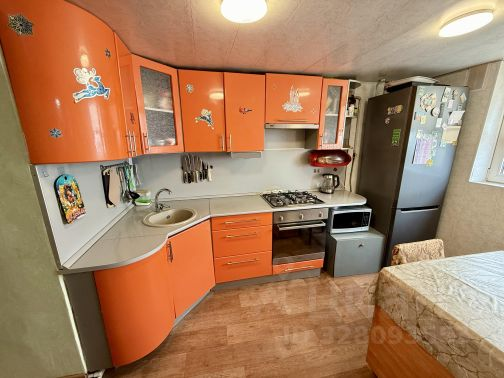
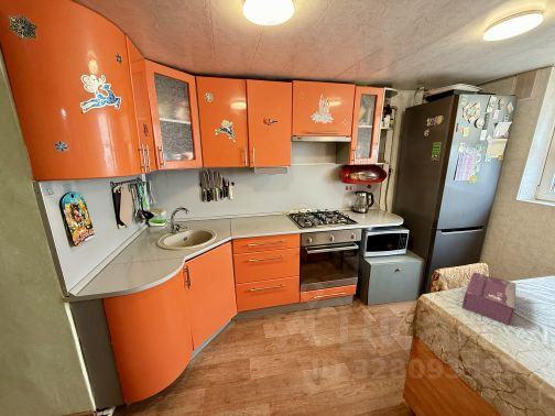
+ tissue box (489, 295)
